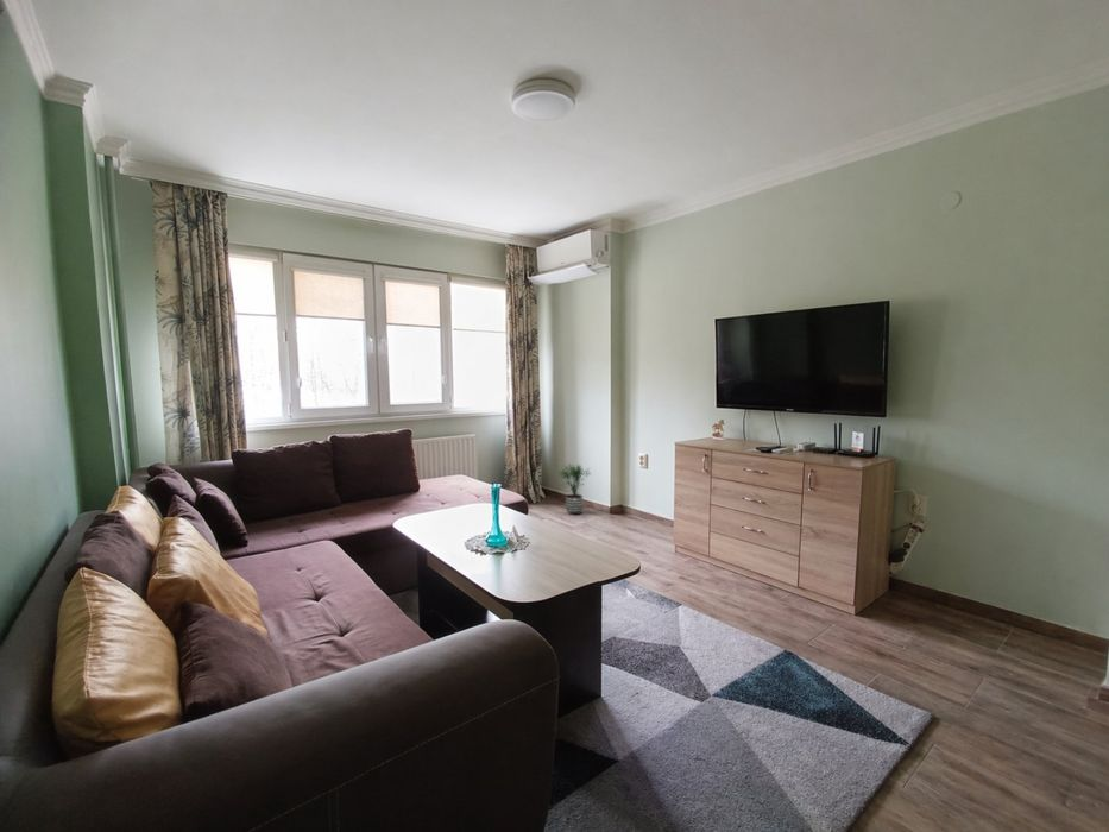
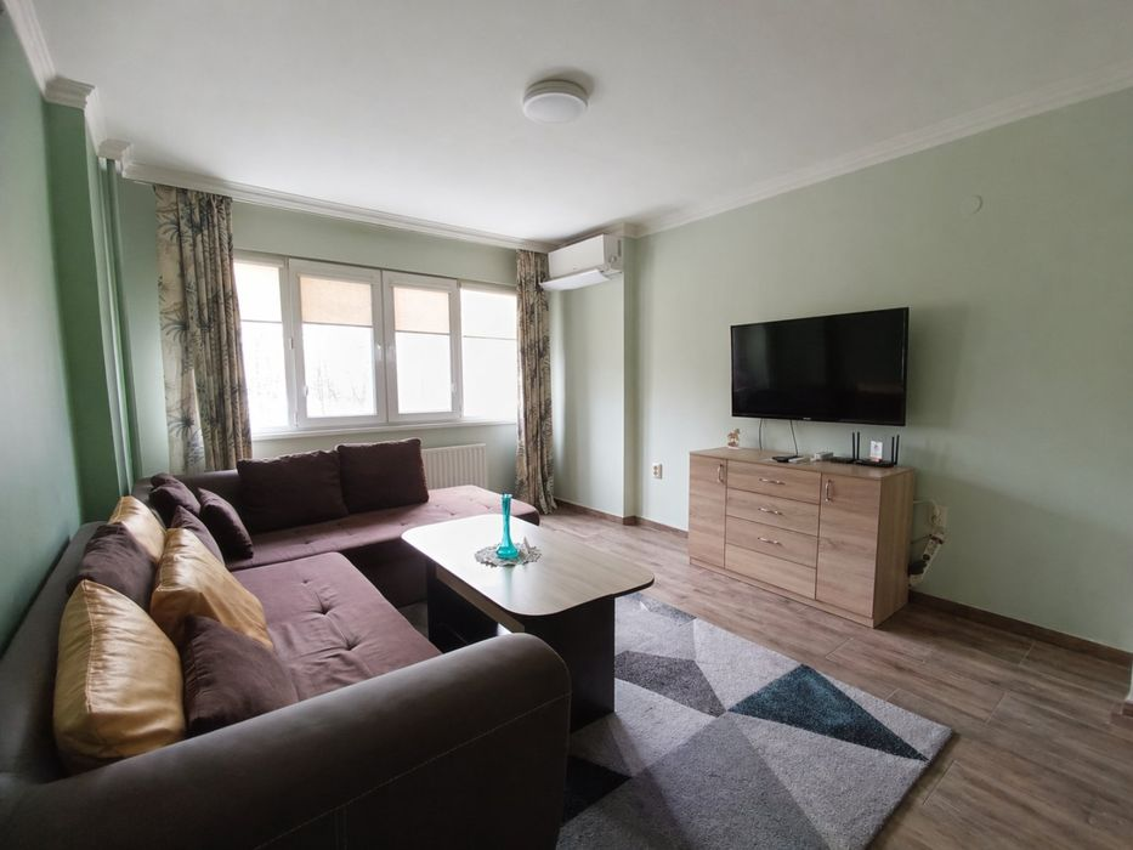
- potted plant (573, 487)
